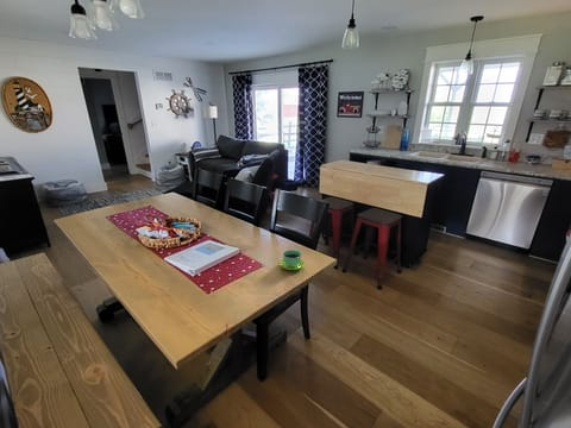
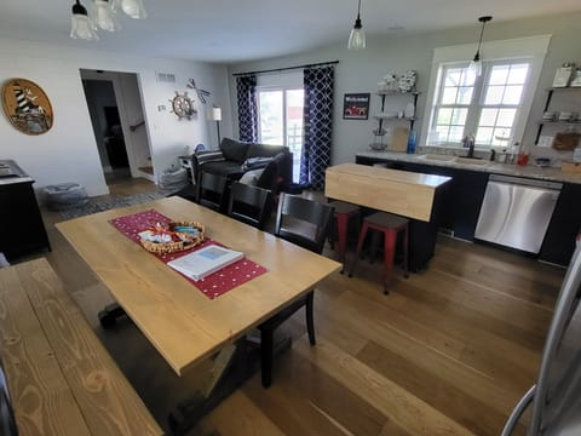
- cup (291, 259)
